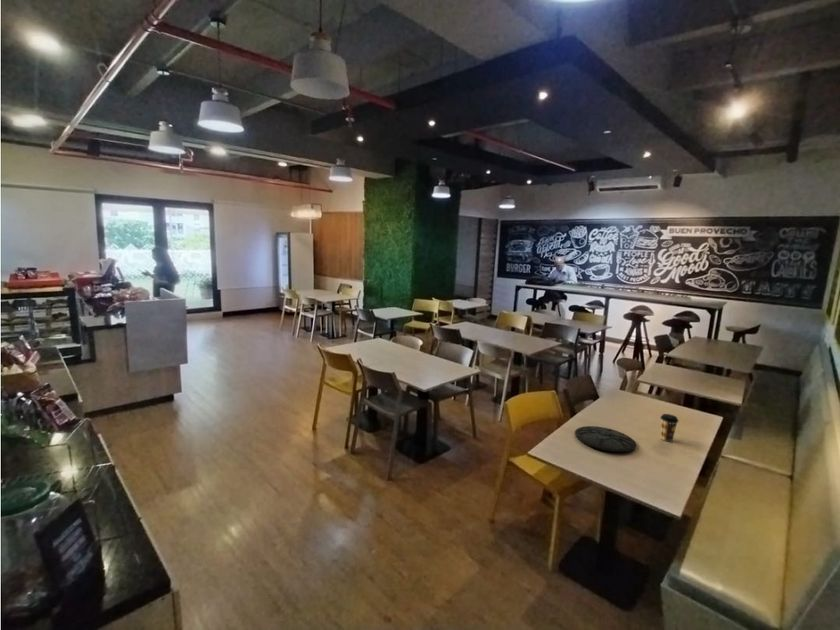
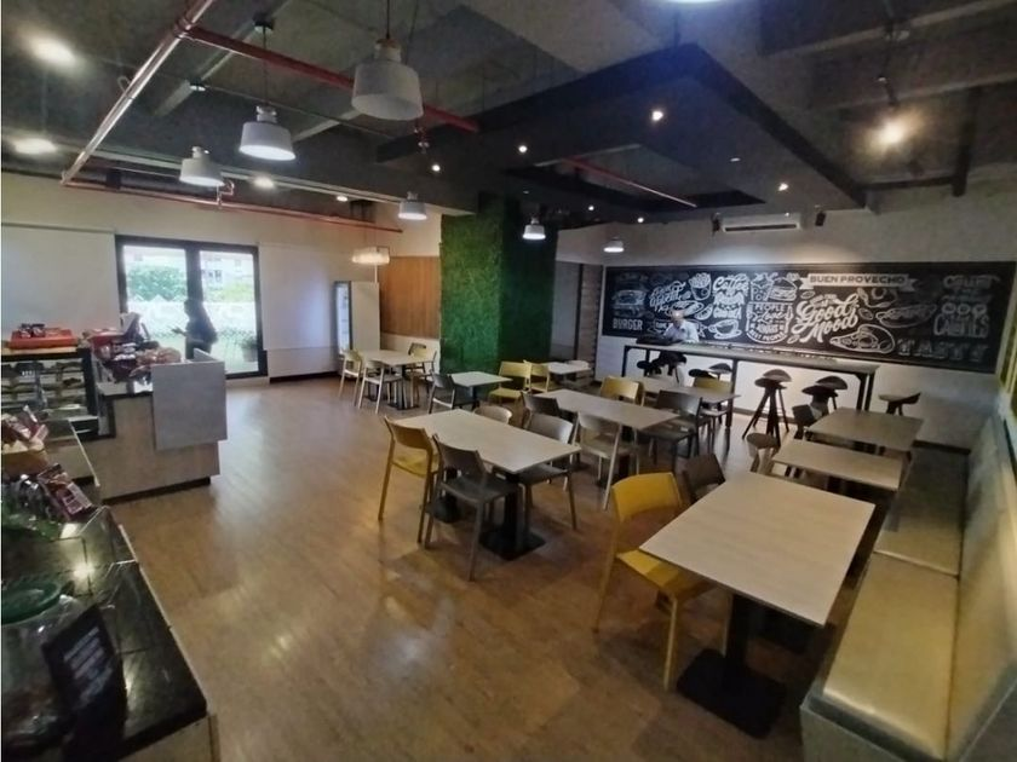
- plate (604, 435)
- coffee cup (668, 427)
